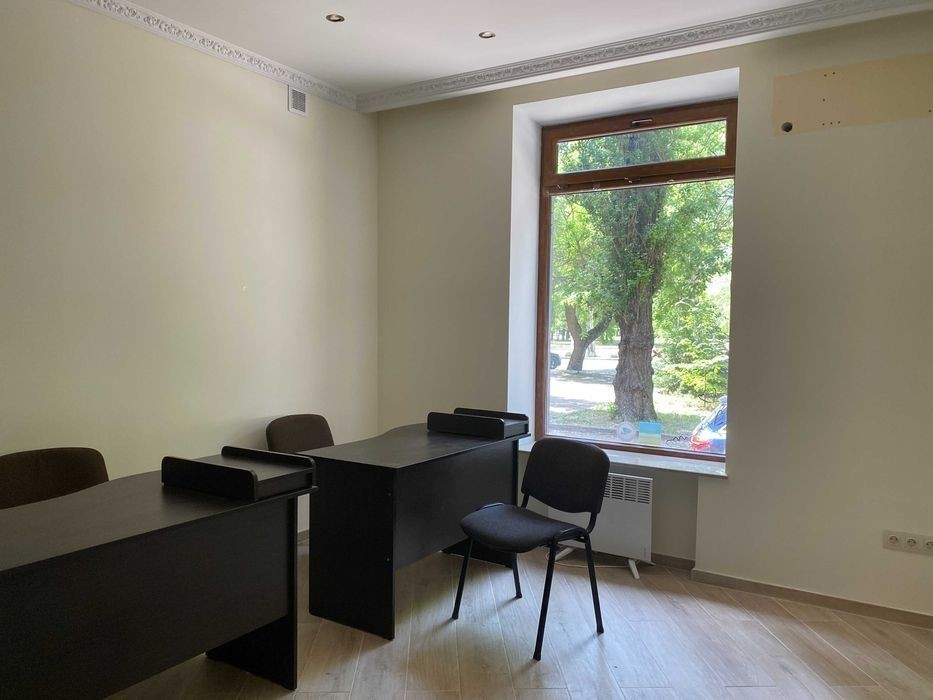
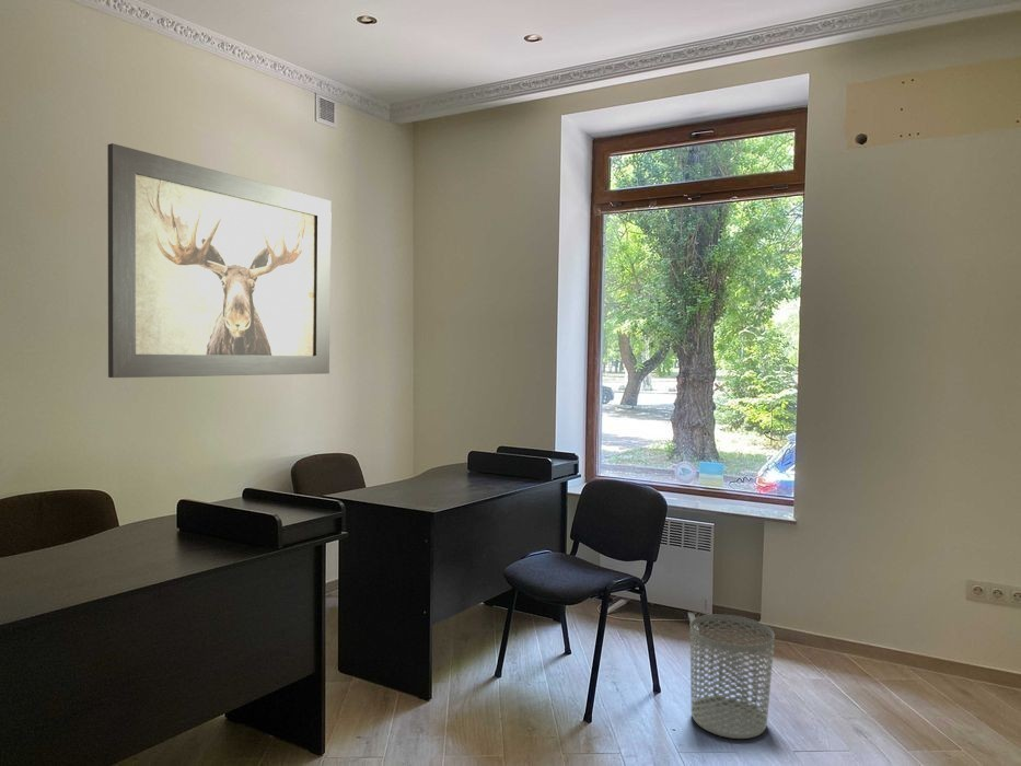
+ wall art (235, 276)
+ waste bin (729, 674)
